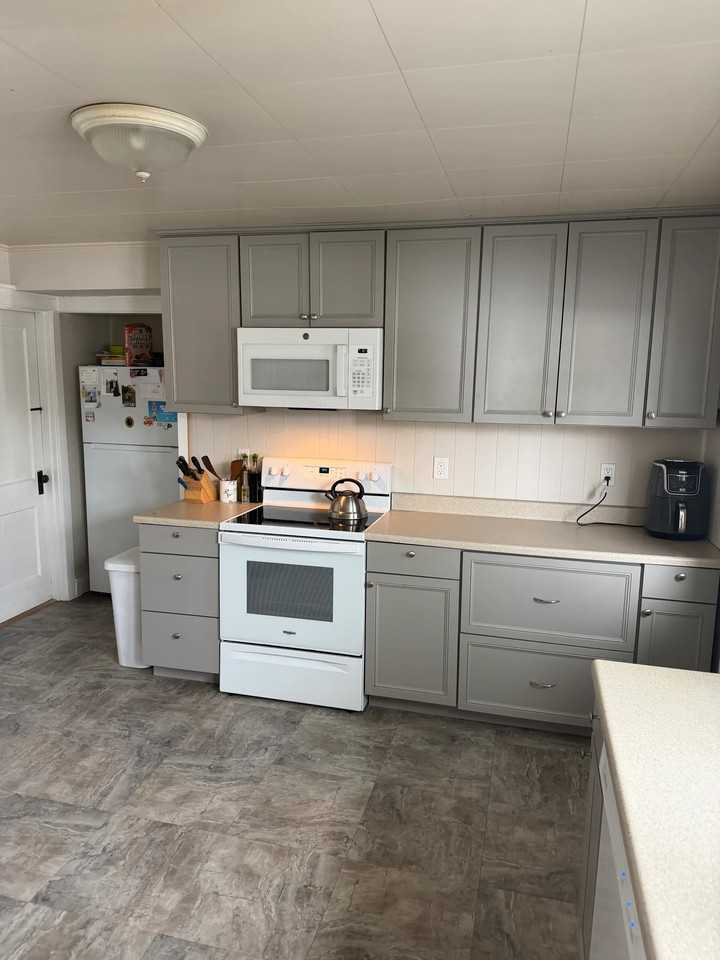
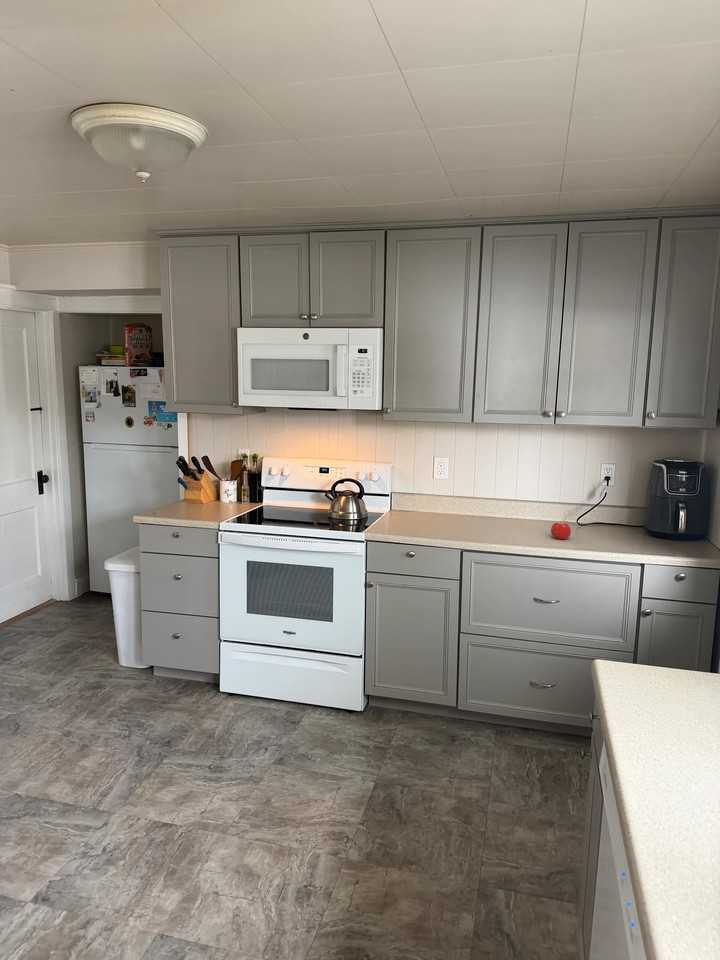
+ fruit (561, 529)
